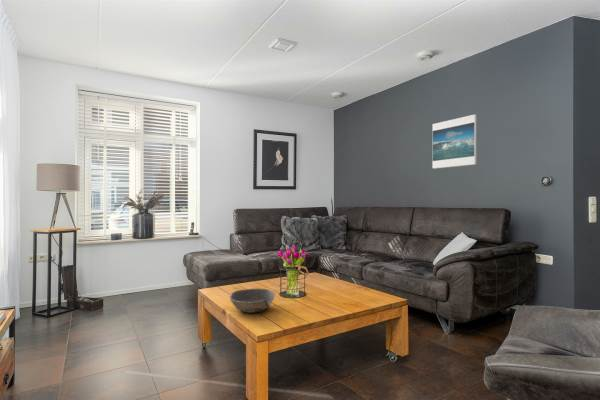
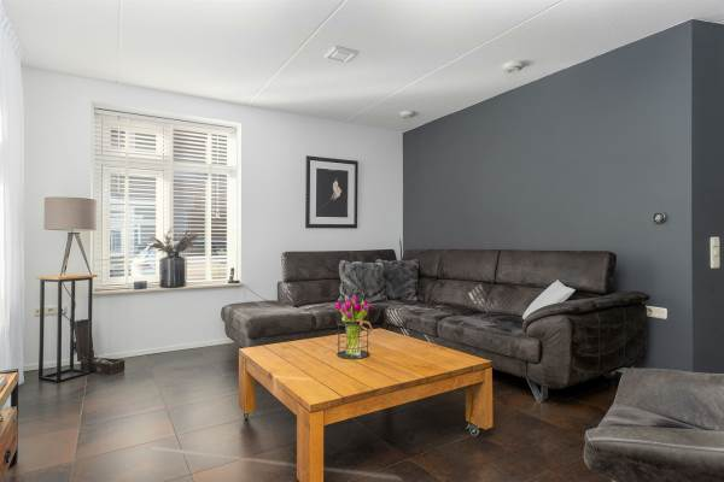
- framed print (453, 143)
- bowl (252, 301)
